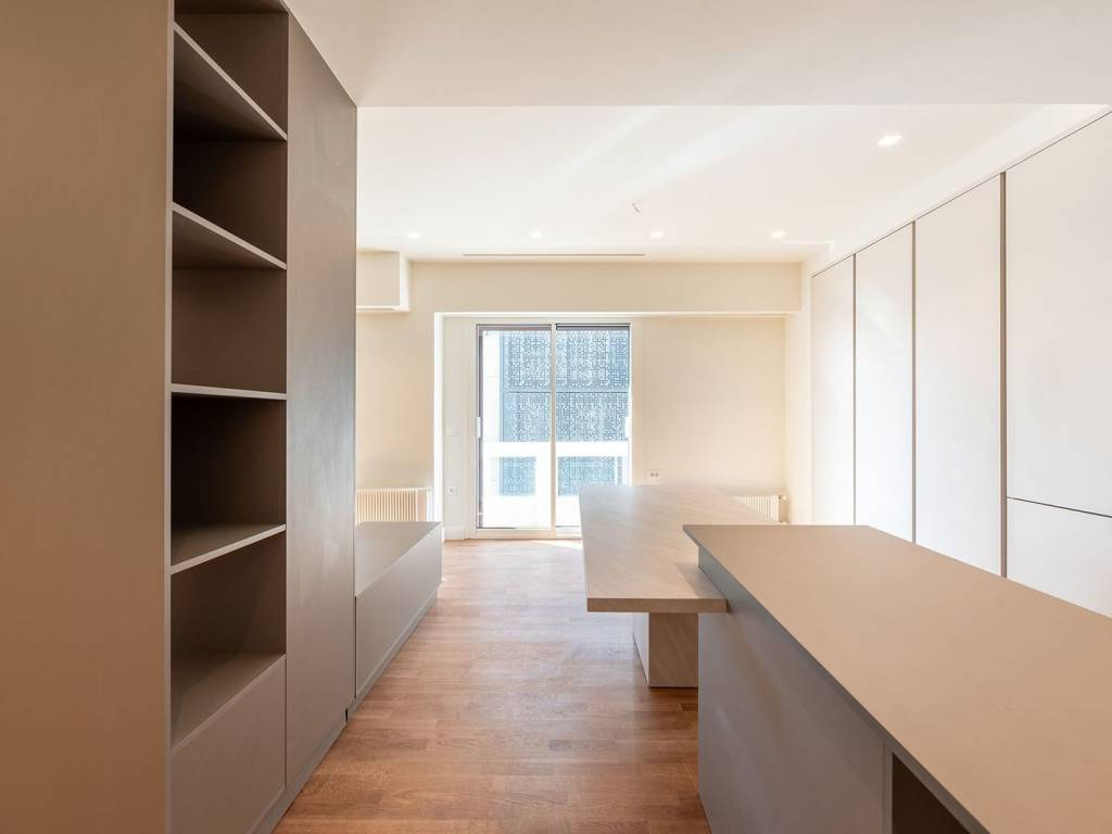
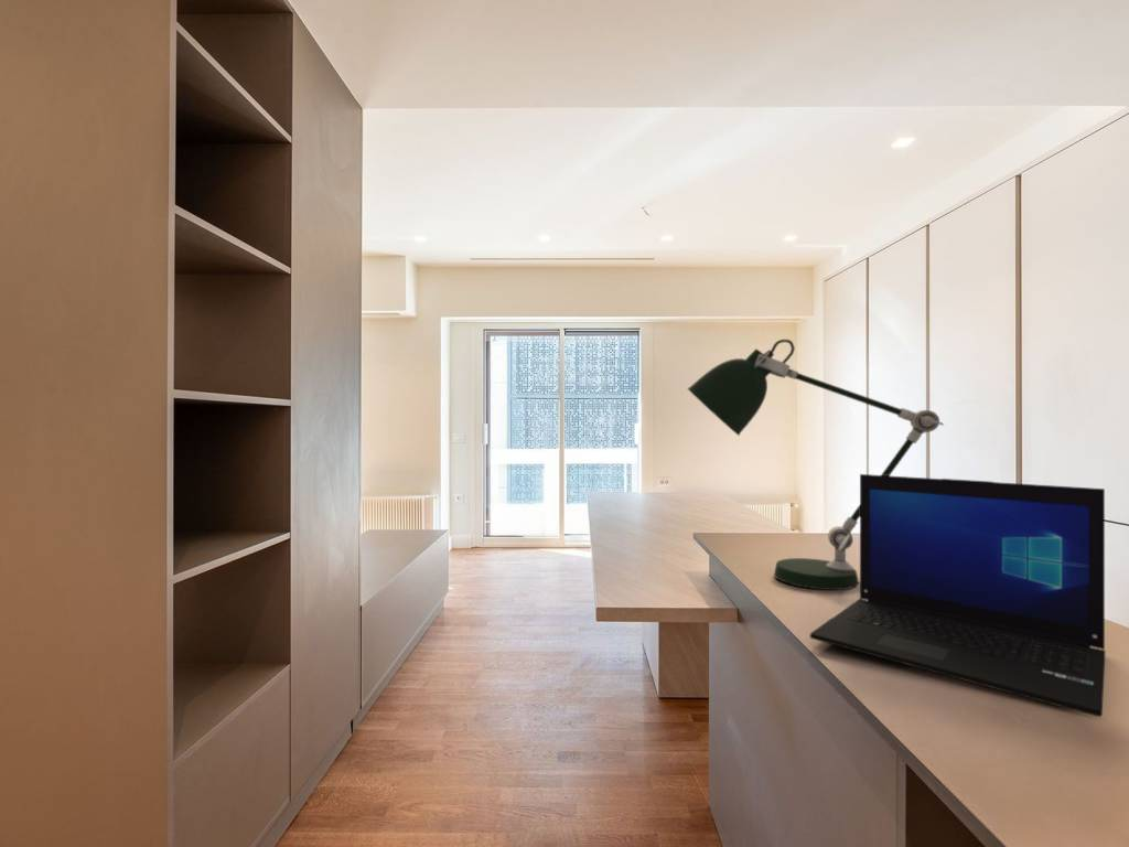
+ desk lamp (752, 418)
+ laptop (951, 567)
